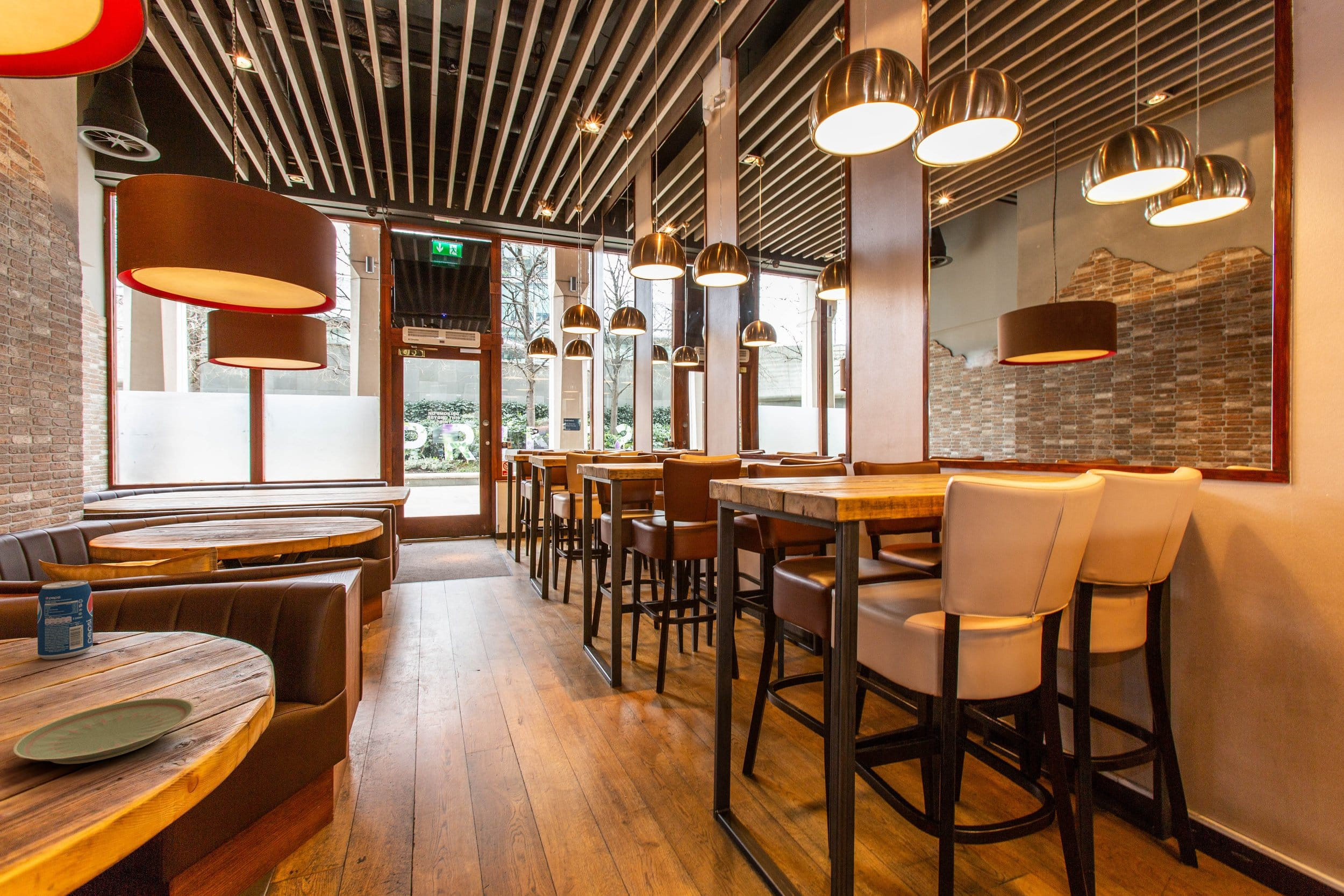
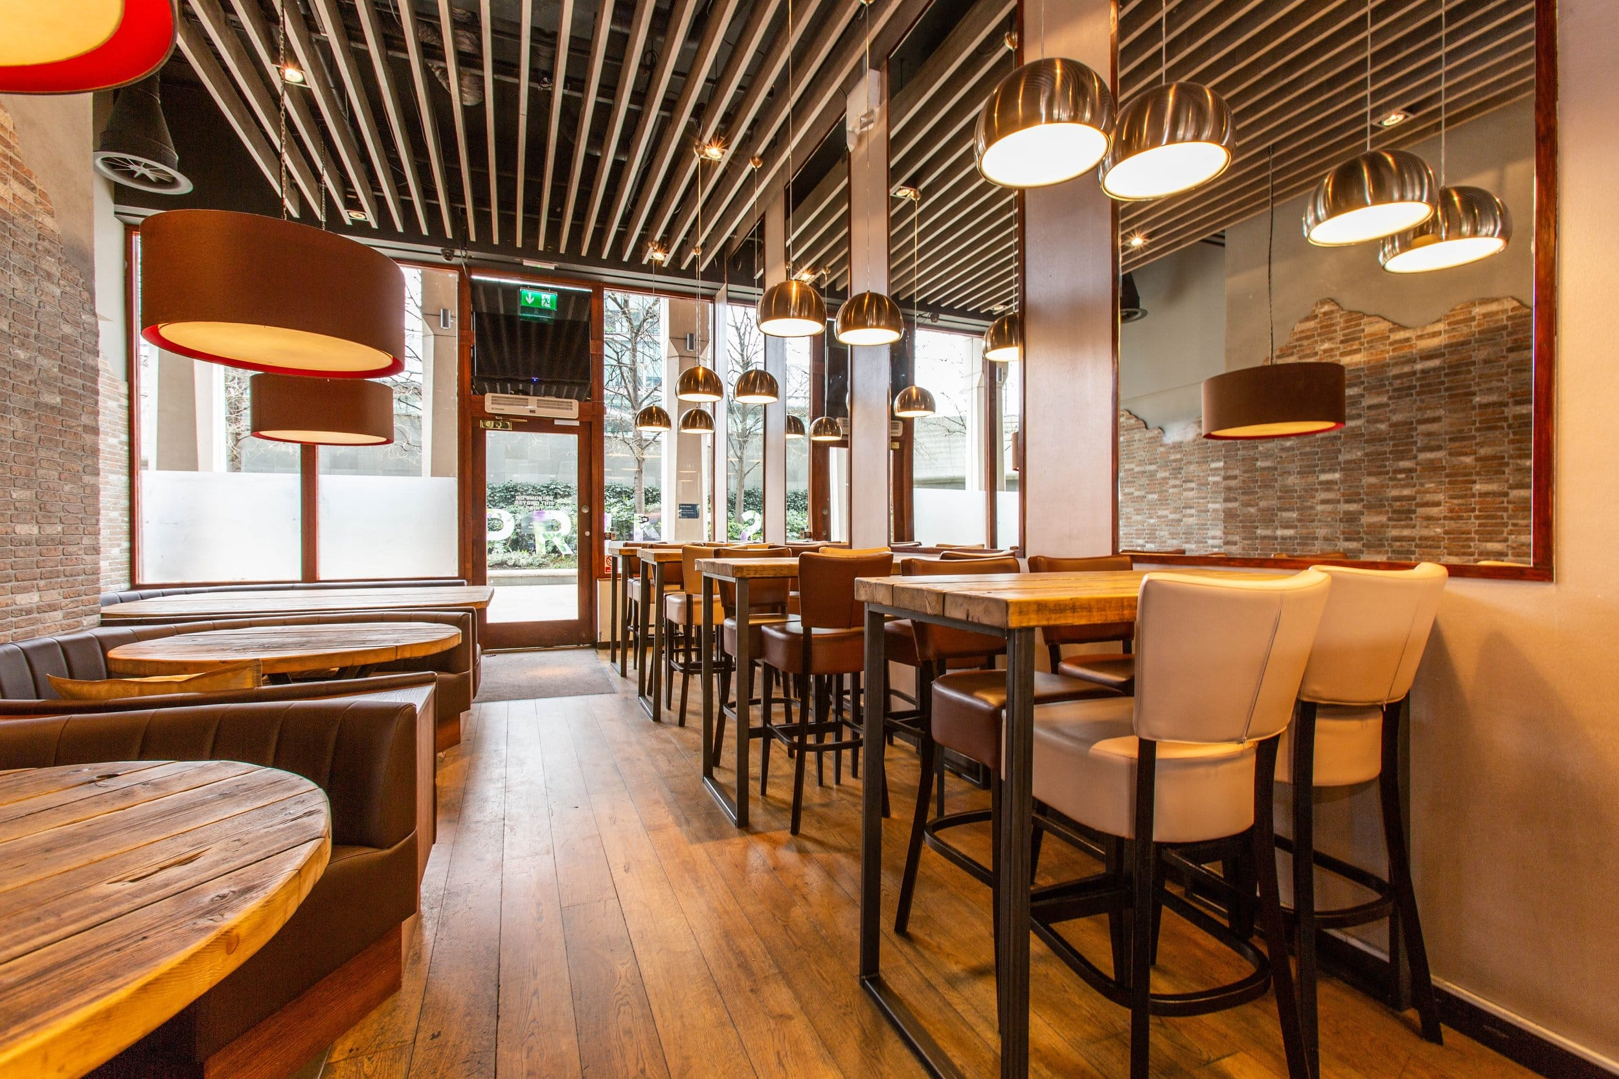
- plate (110, 733)
- beverage can (66, 619)
